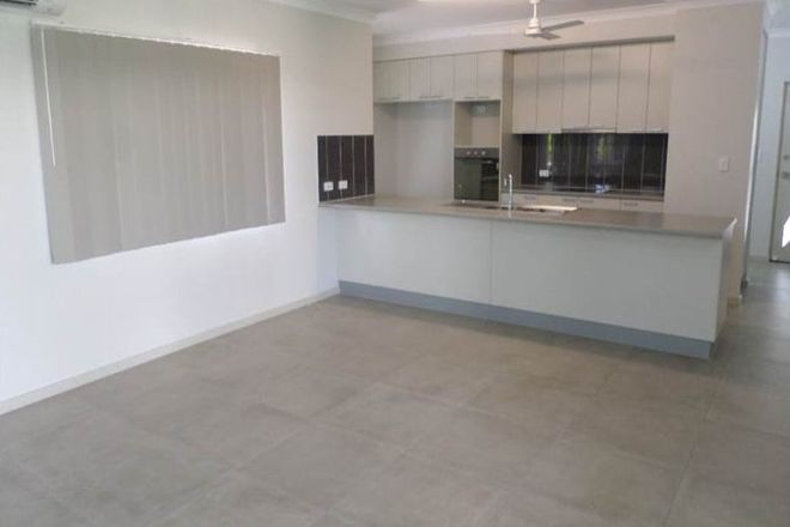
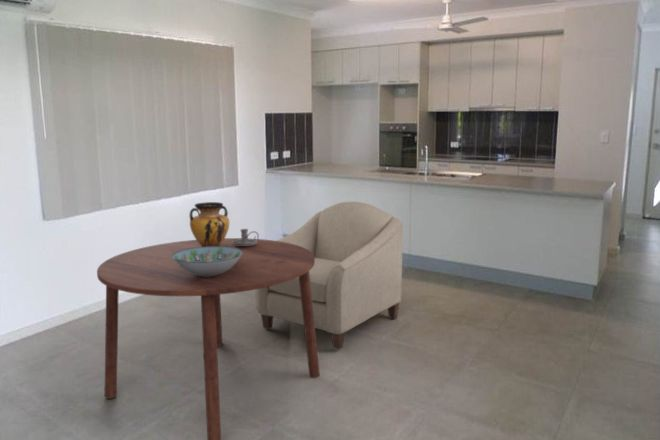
+ decorative bowl (208, 263)
+ vase (209, 229)
+ candle holder (246, 236)
+ dining table (213, 324)
+ chair (329, 266)
